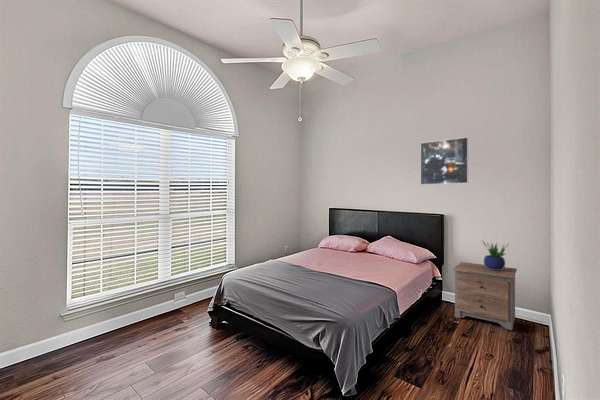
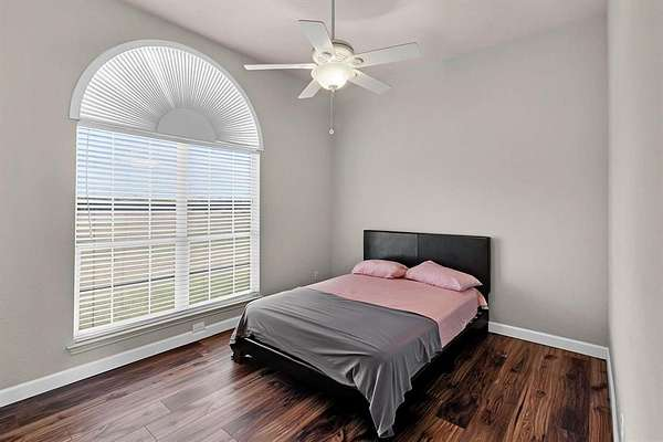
- potted plant (496, 254)
- nightstand (484, 293)
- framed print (443, 162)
